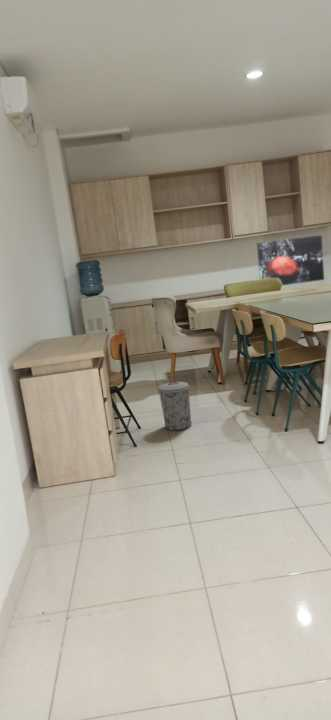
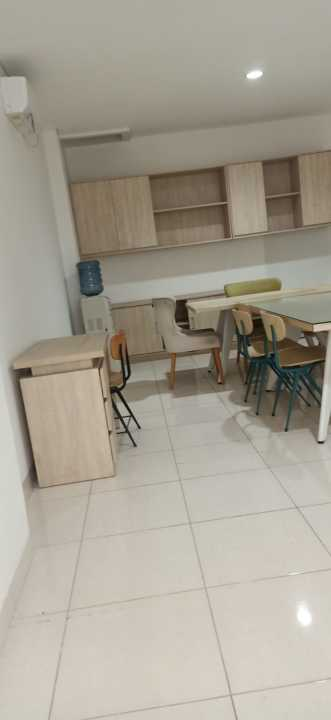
- wall art (291, 261)
- trash can (175, 404)
